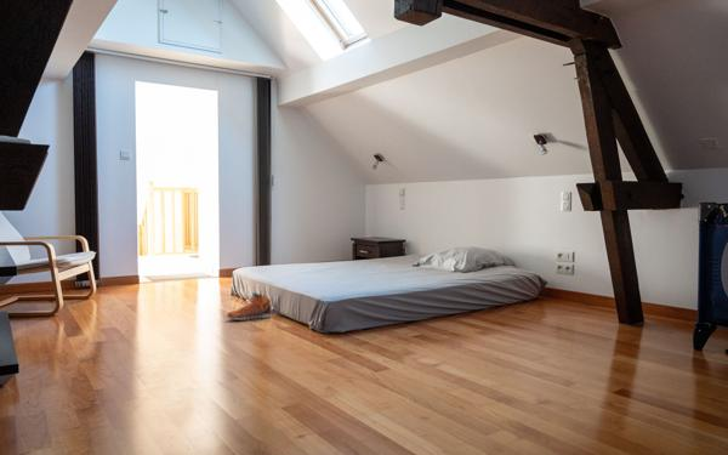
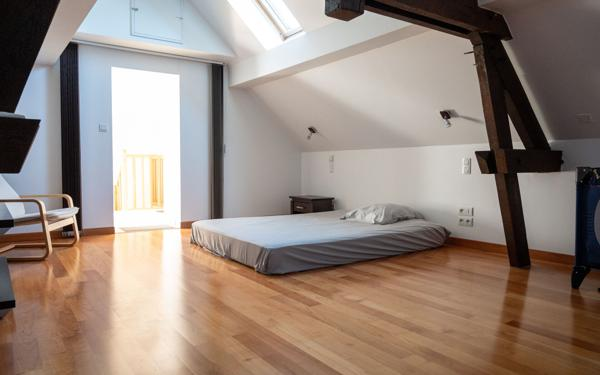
- sneaker (249, 306)
